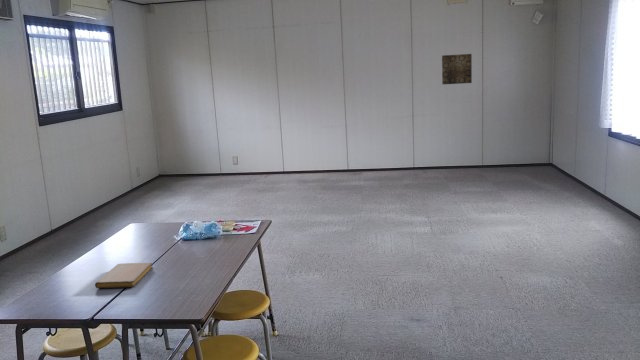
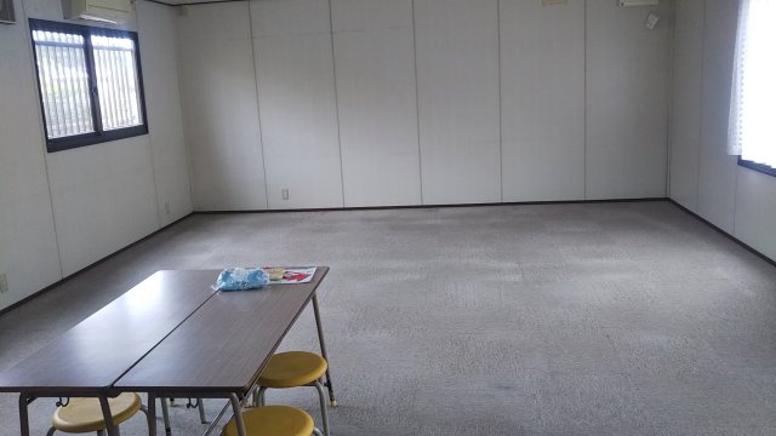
- wall art (456, 69)
- notebook (125, 274)
